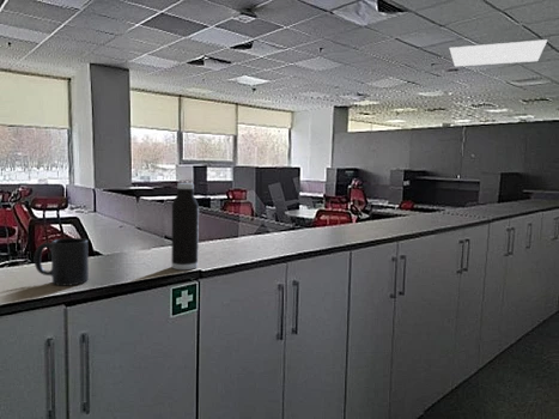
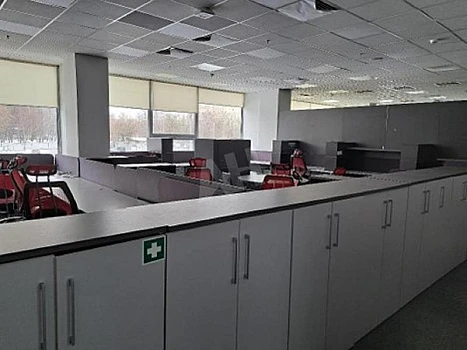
- water bottle (184, 225)
- light panel (496, 50)
- mug (63, 261)
